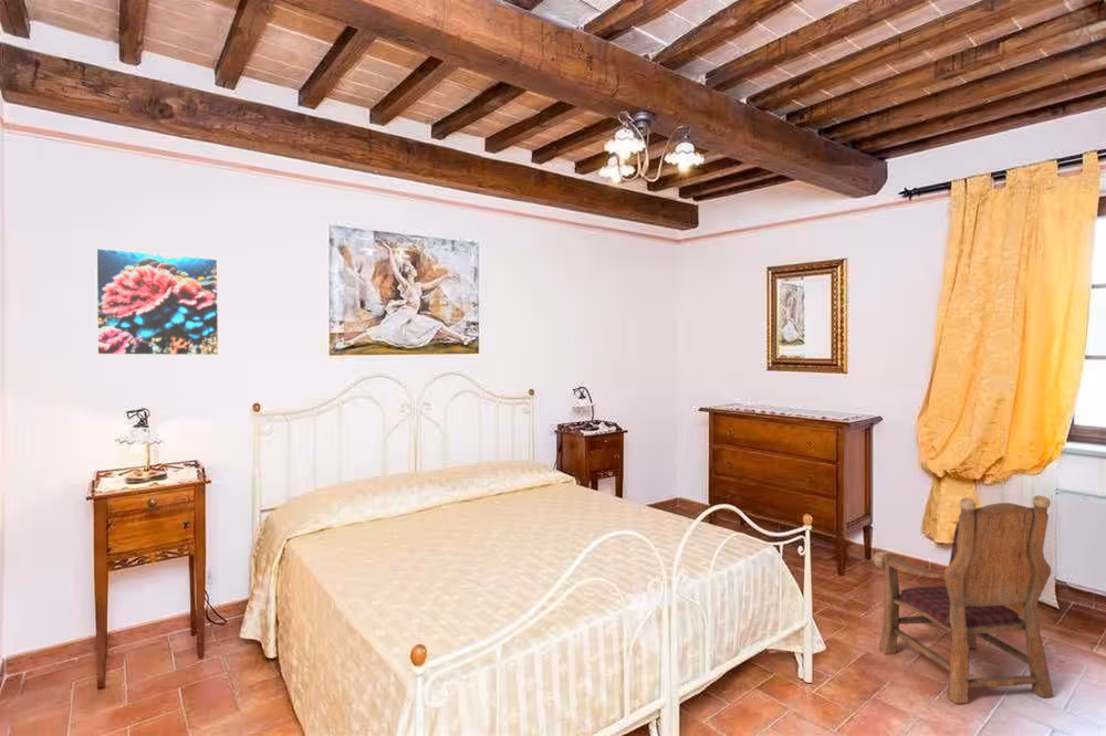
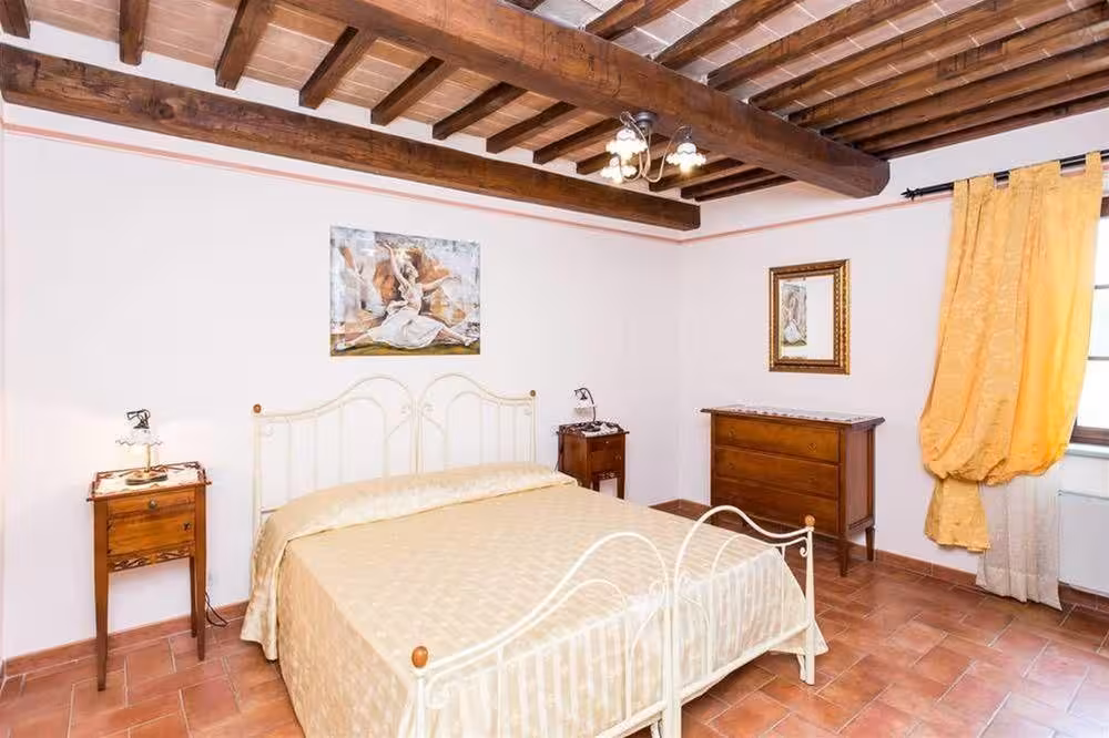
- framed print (160, 304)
- armchair (961, 579)
